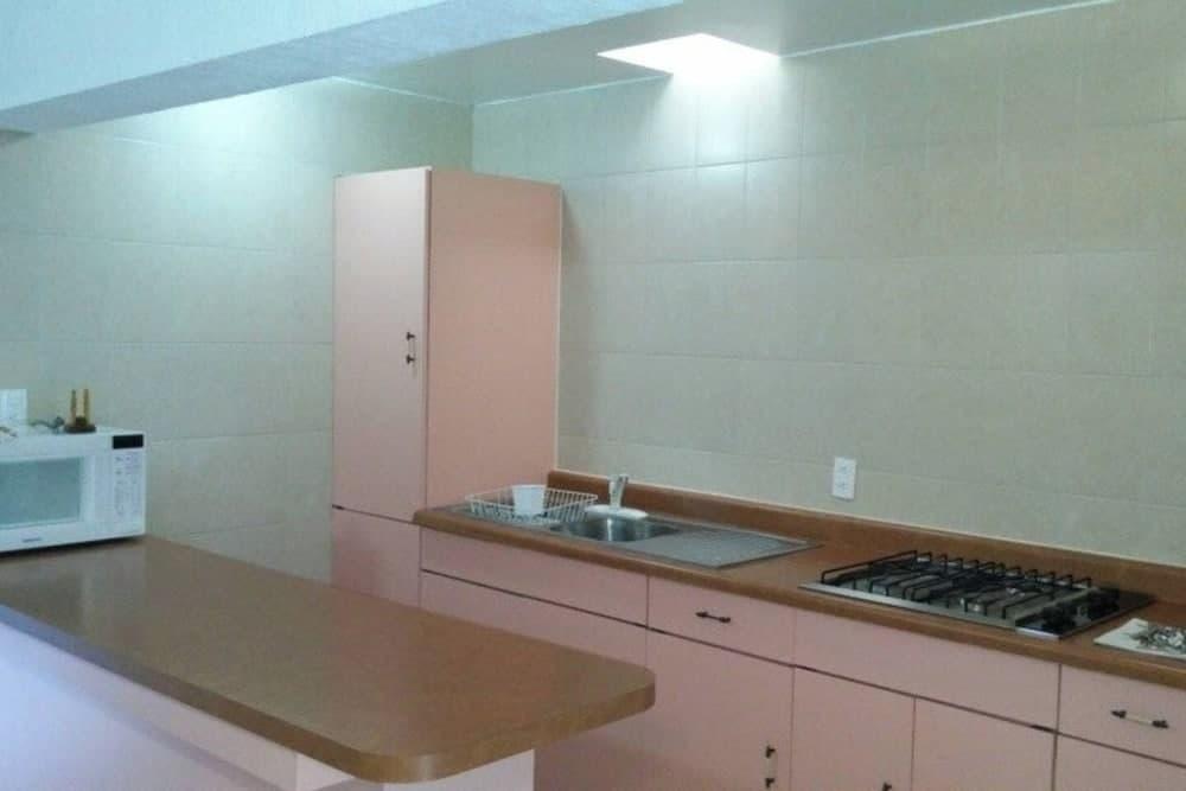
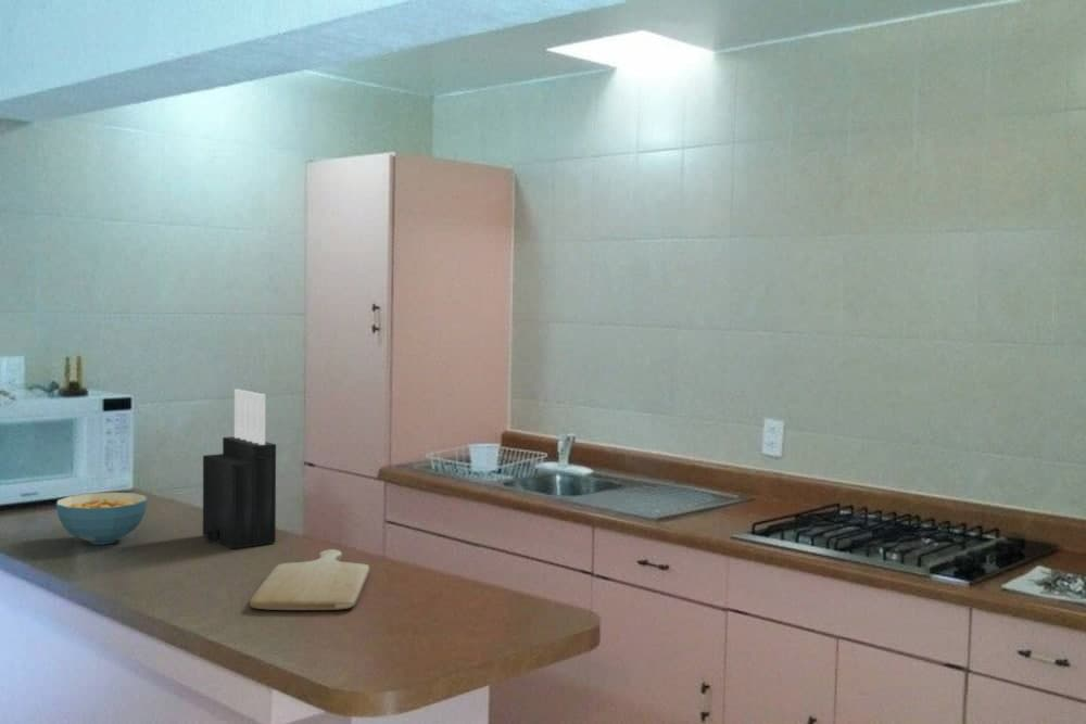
+ cereal bowl (102, 520)
+ chopping board (317, 576)
+ knife block (233, 466)
